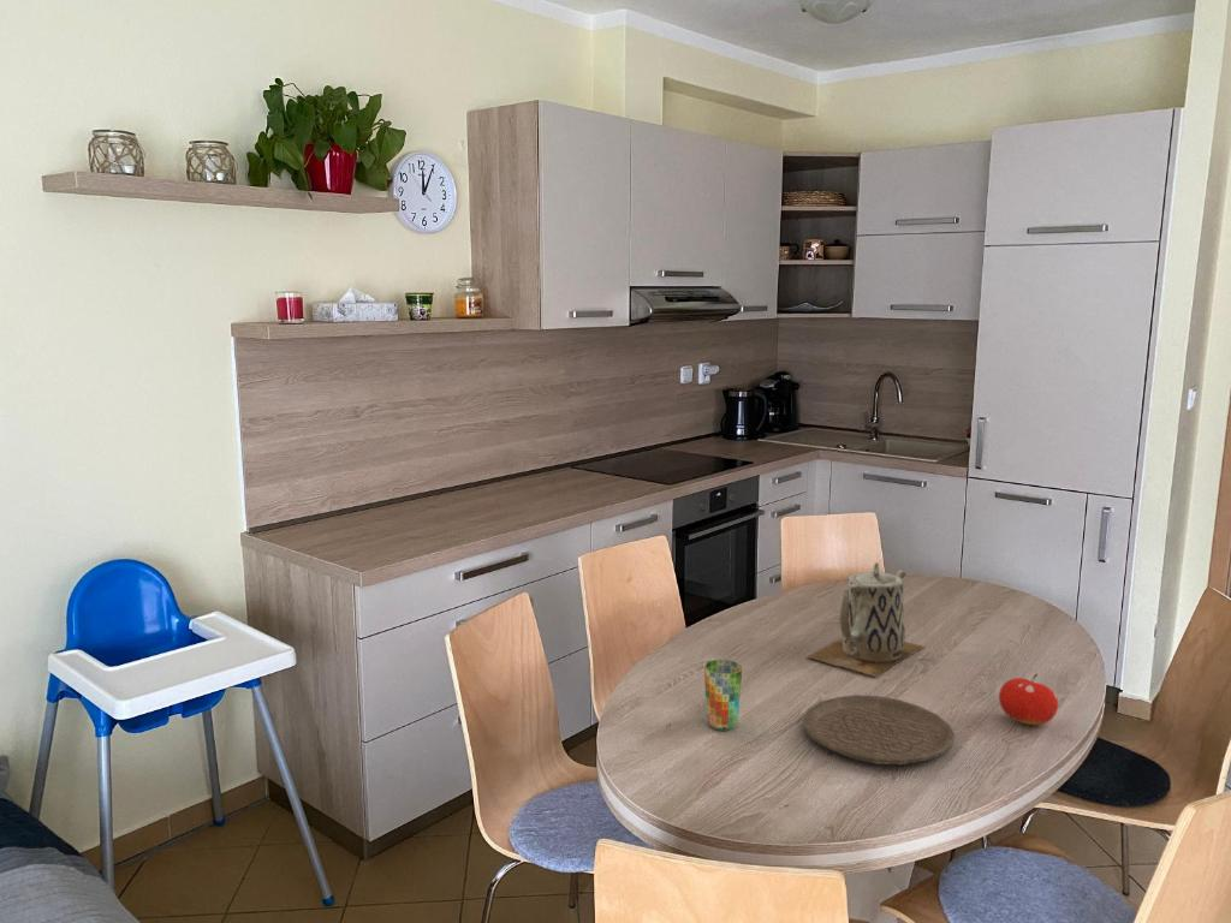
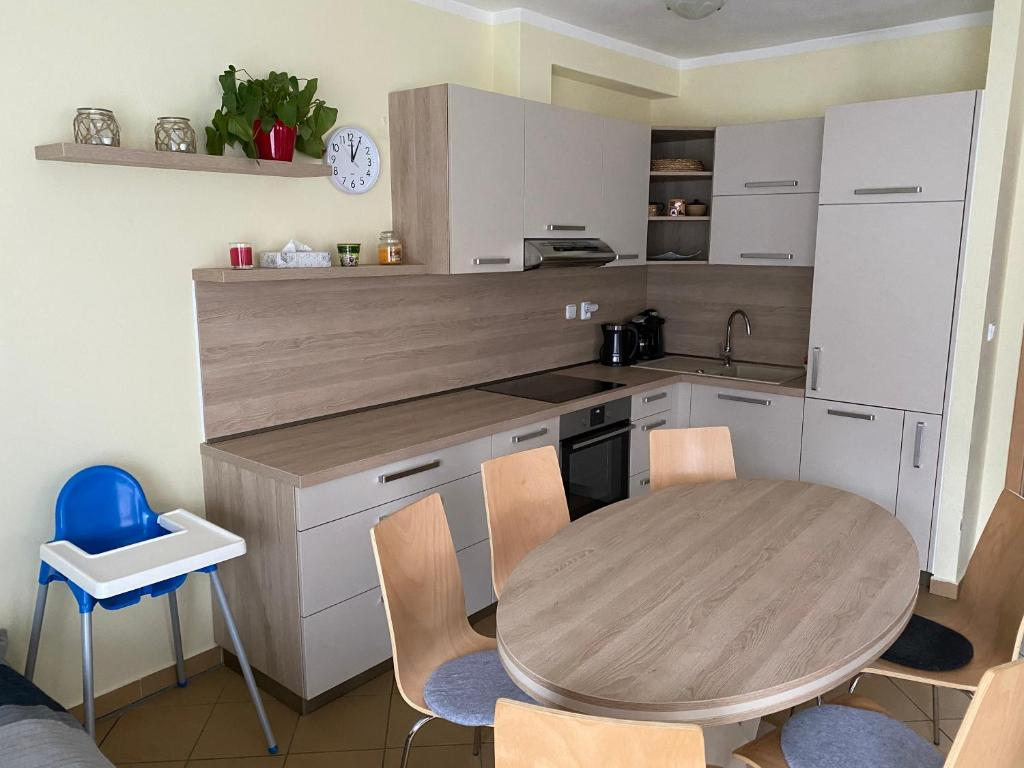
- teapot (868, 607)
- fruit (1028, 698)
- cup (722, 696)
- plate (876, 730)
